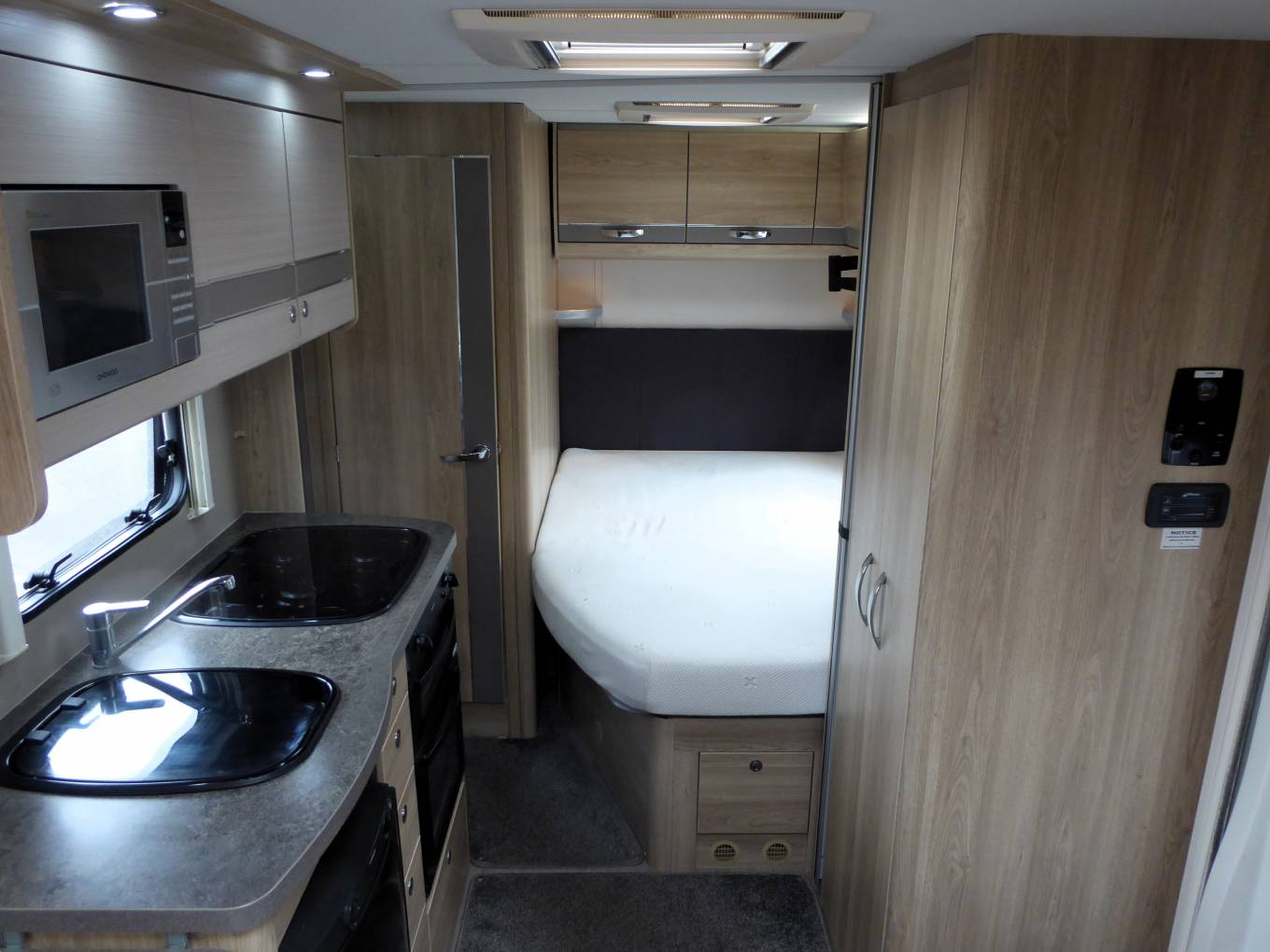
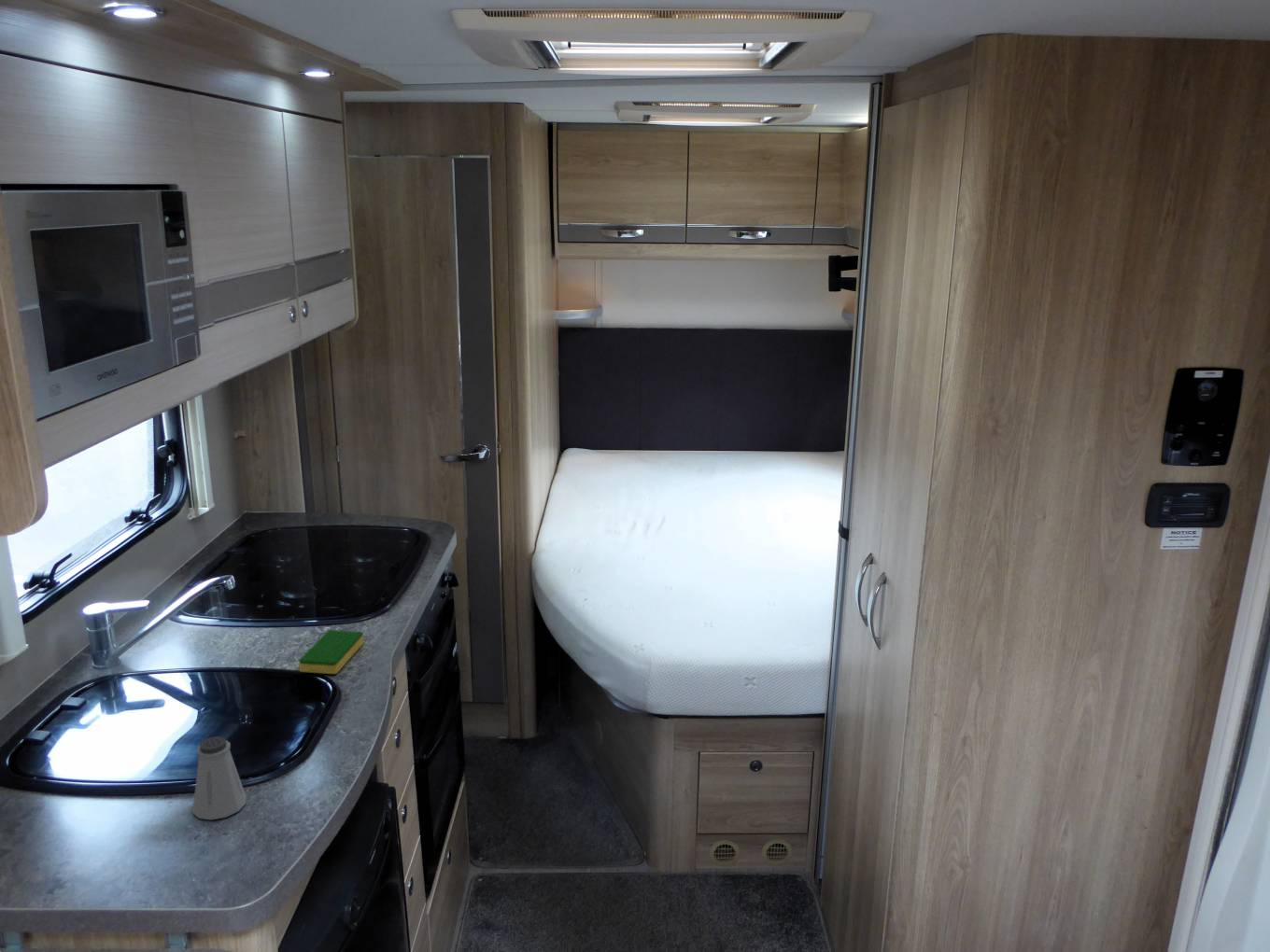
+ dish sponge (332, 651)
+ saltshaker (216, 774)
